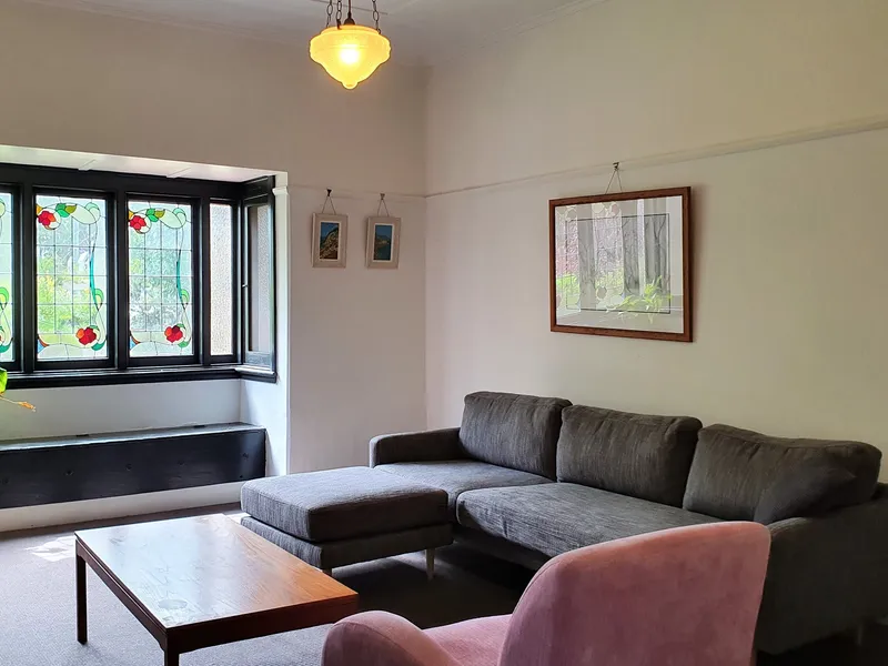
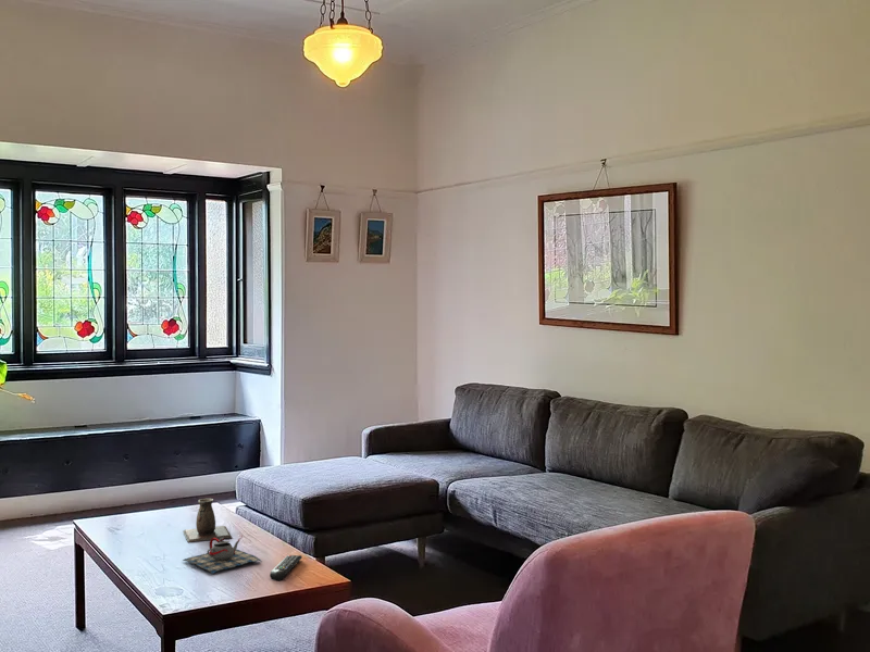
+ decorative vase (207, 516)
+ teapot (222, 550)
+ remote control (286, 566)
